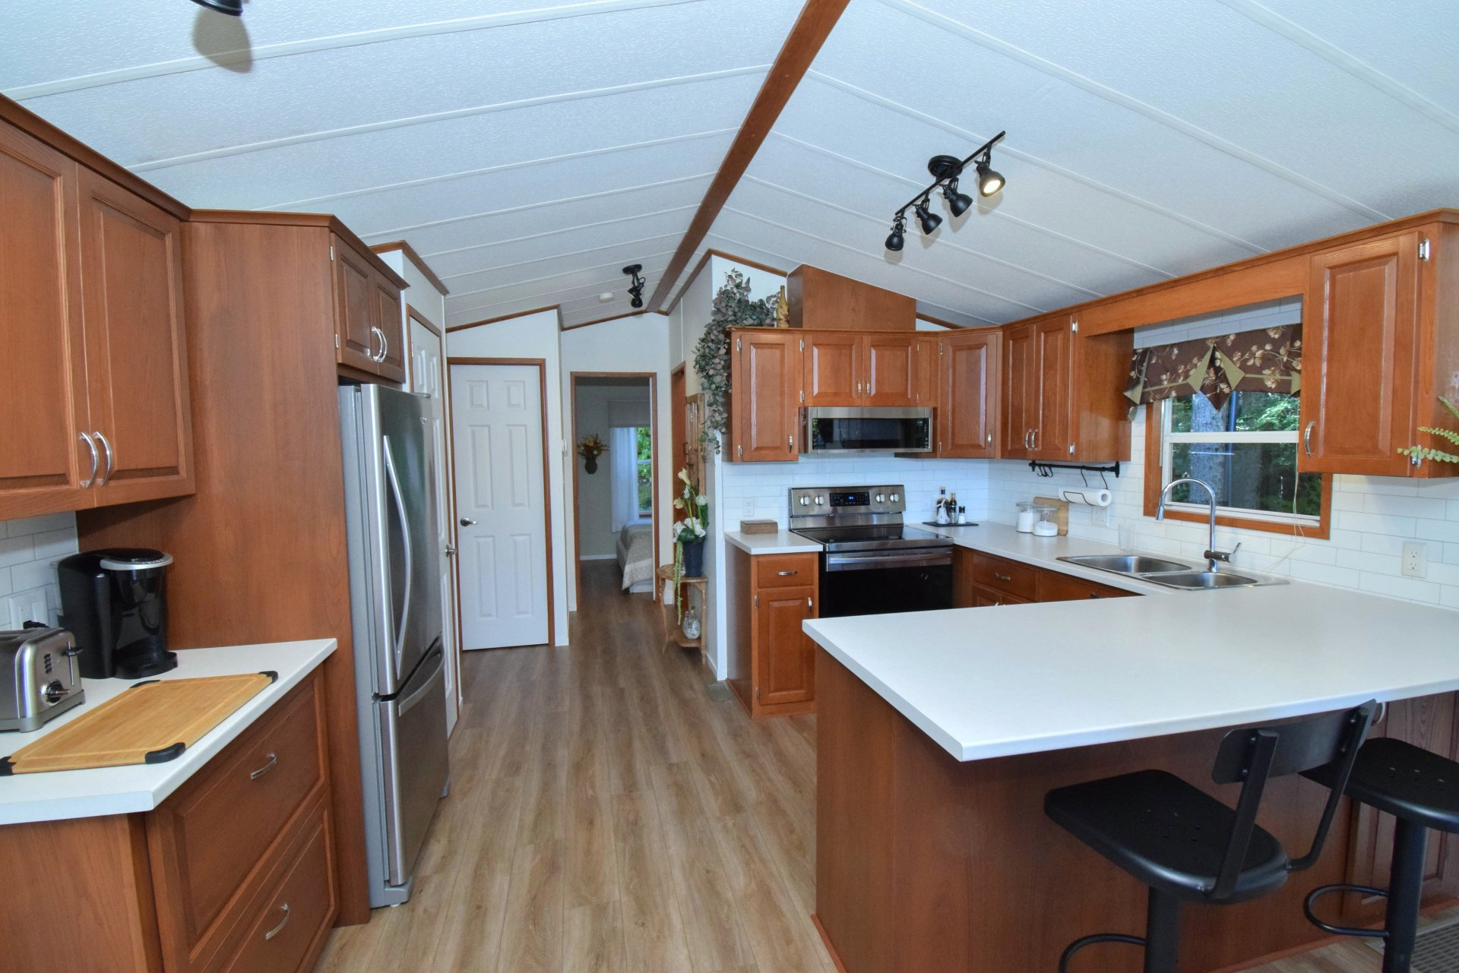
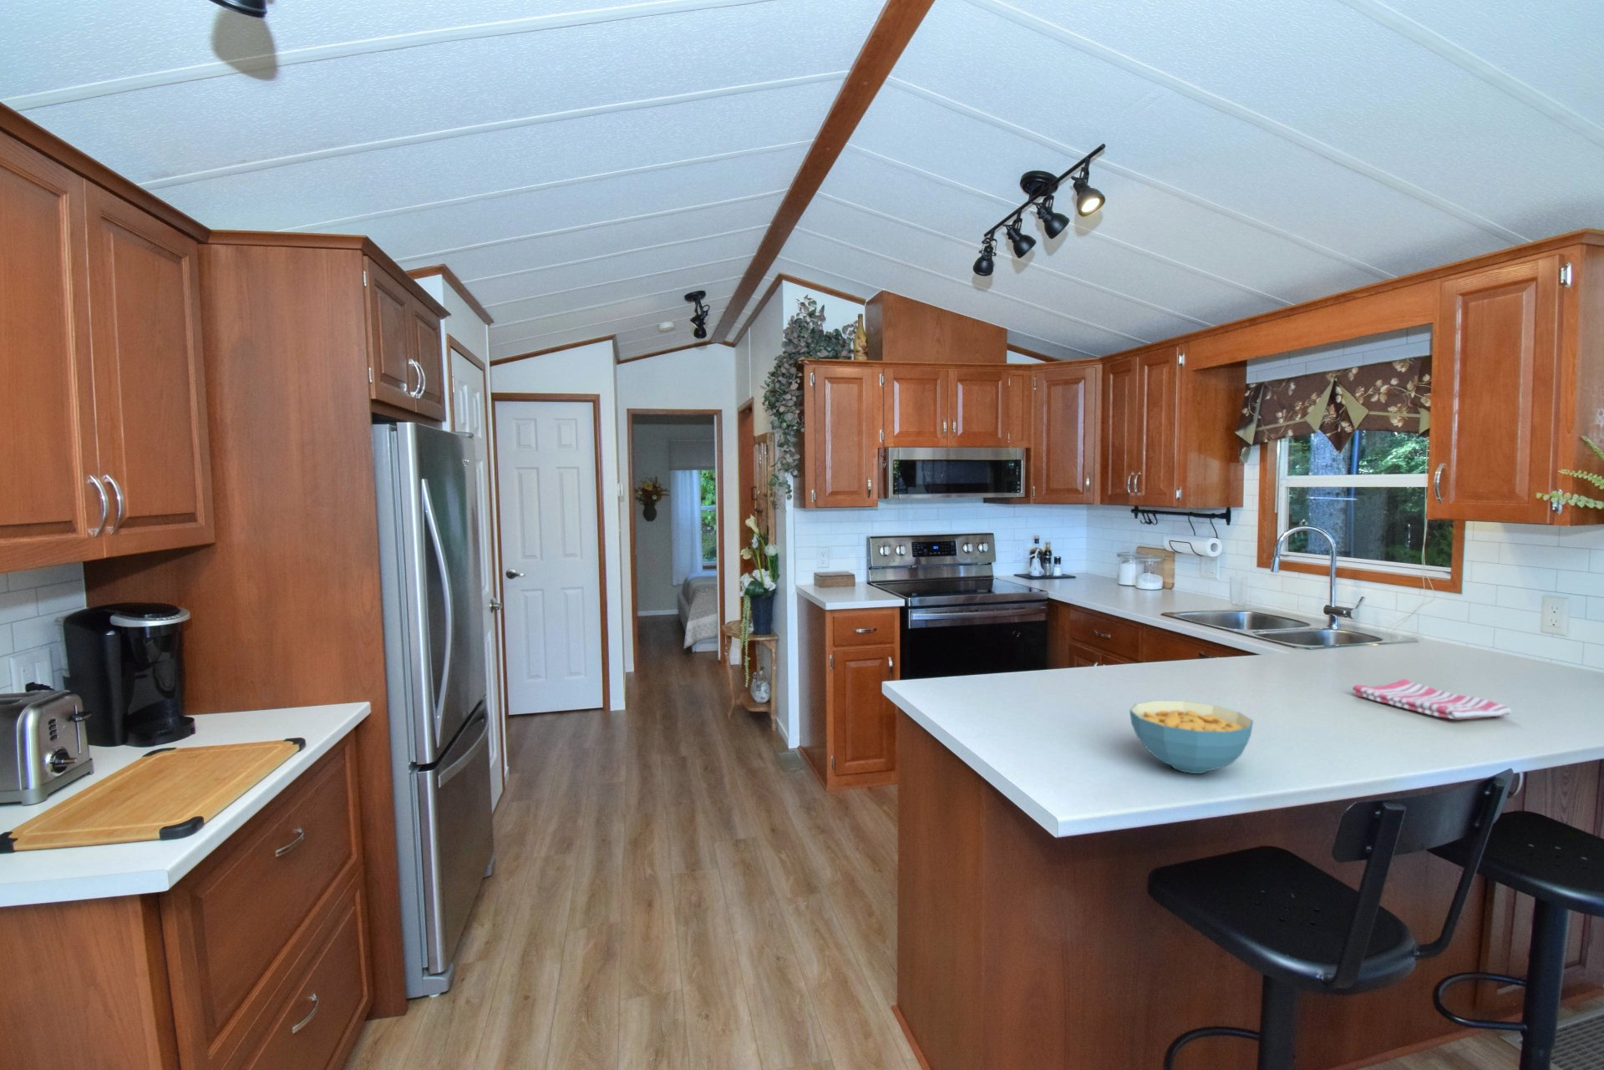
+ dish towel (1427, 699)
+ cereal bowl (1188, 740)
